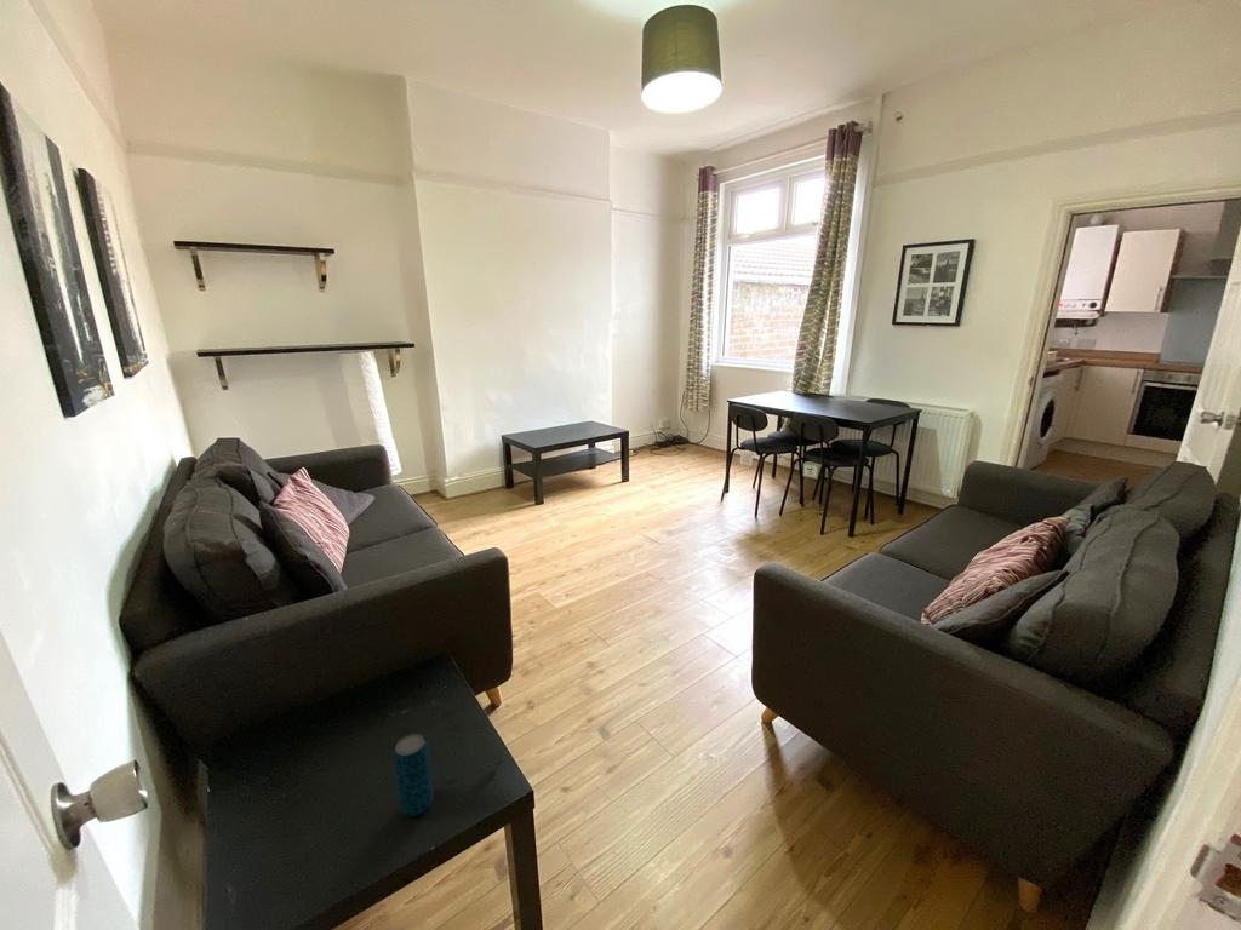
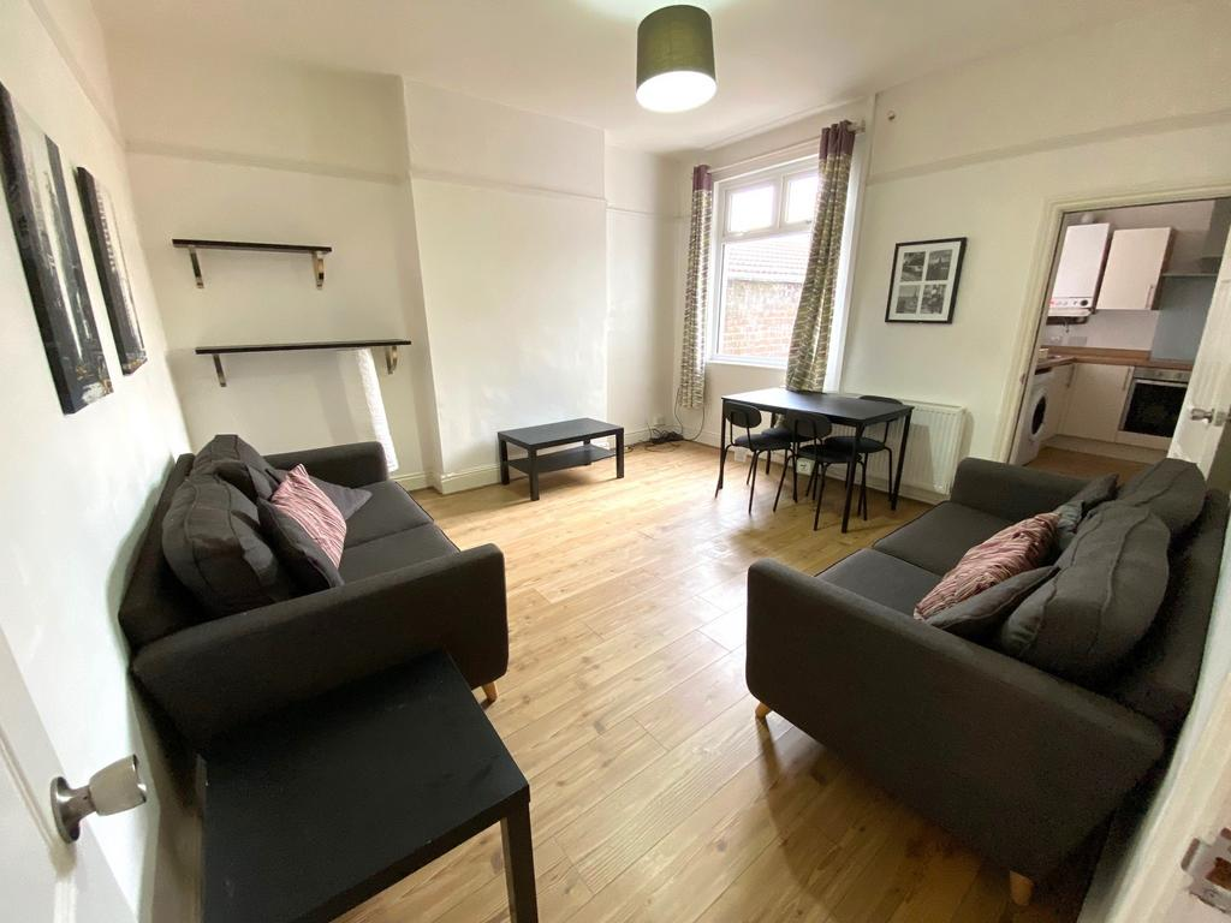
- beverage can (413, 775)
